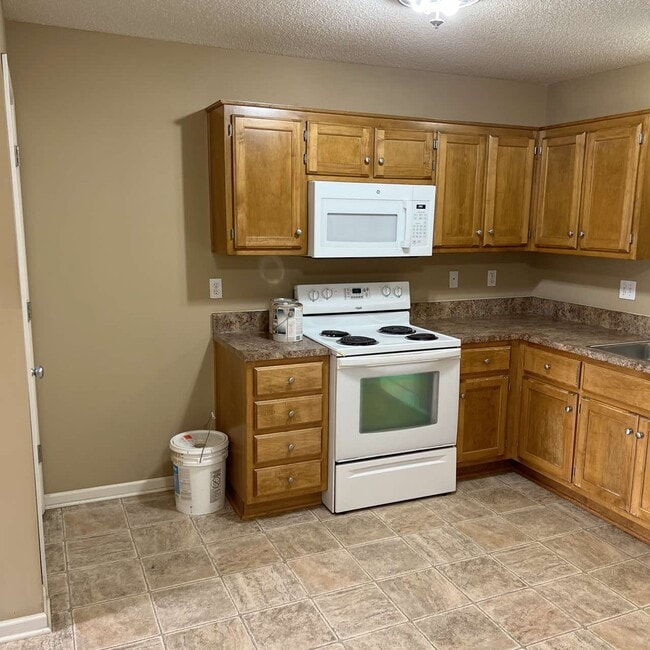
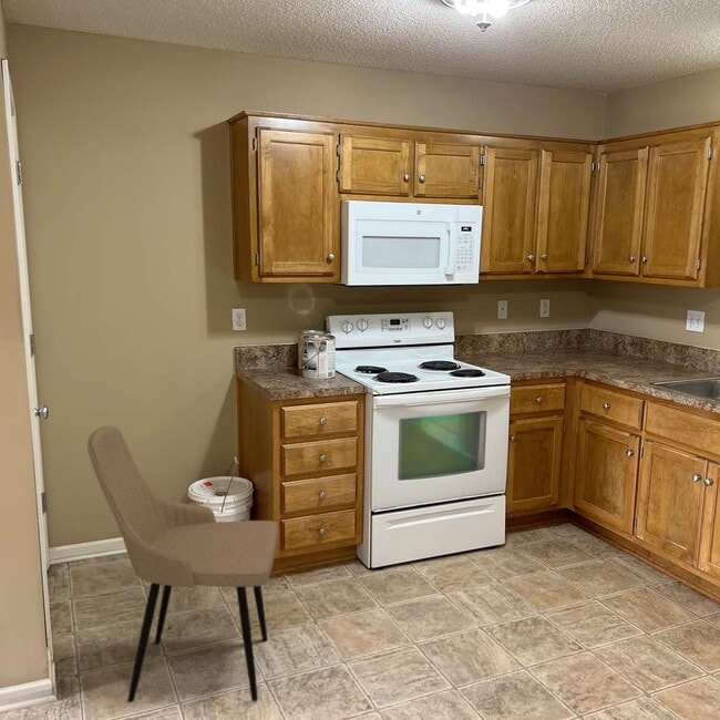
+ dining chair (187, 552)
